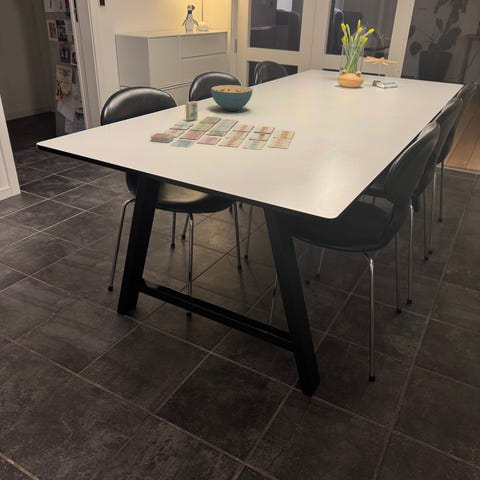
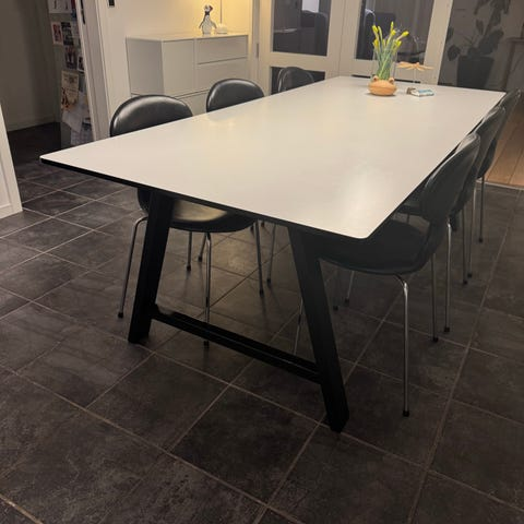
- cereal bowl (231, 99)
- board game (229, 123)
